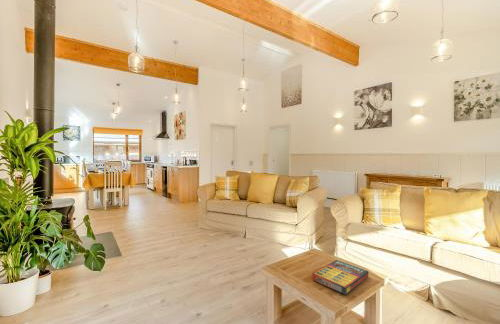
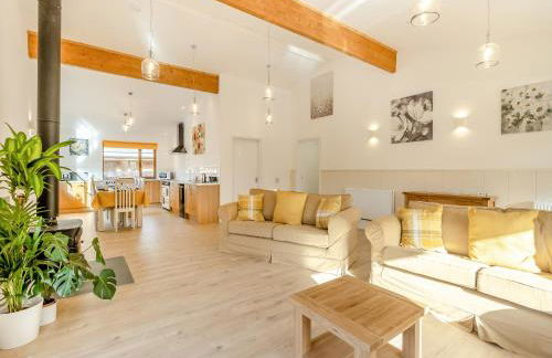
- game compilation box (340, 275)
